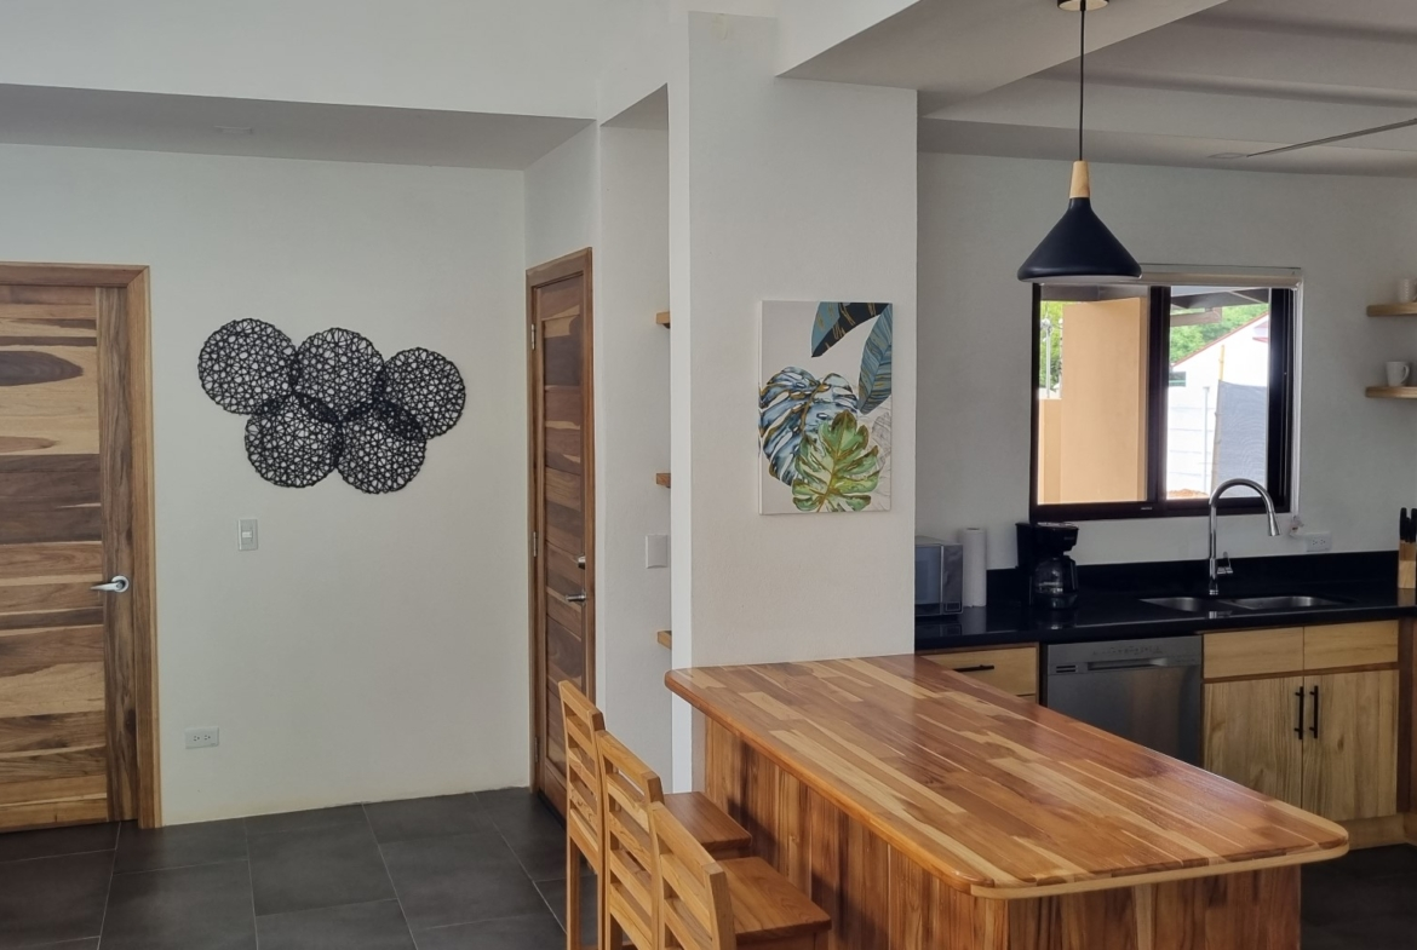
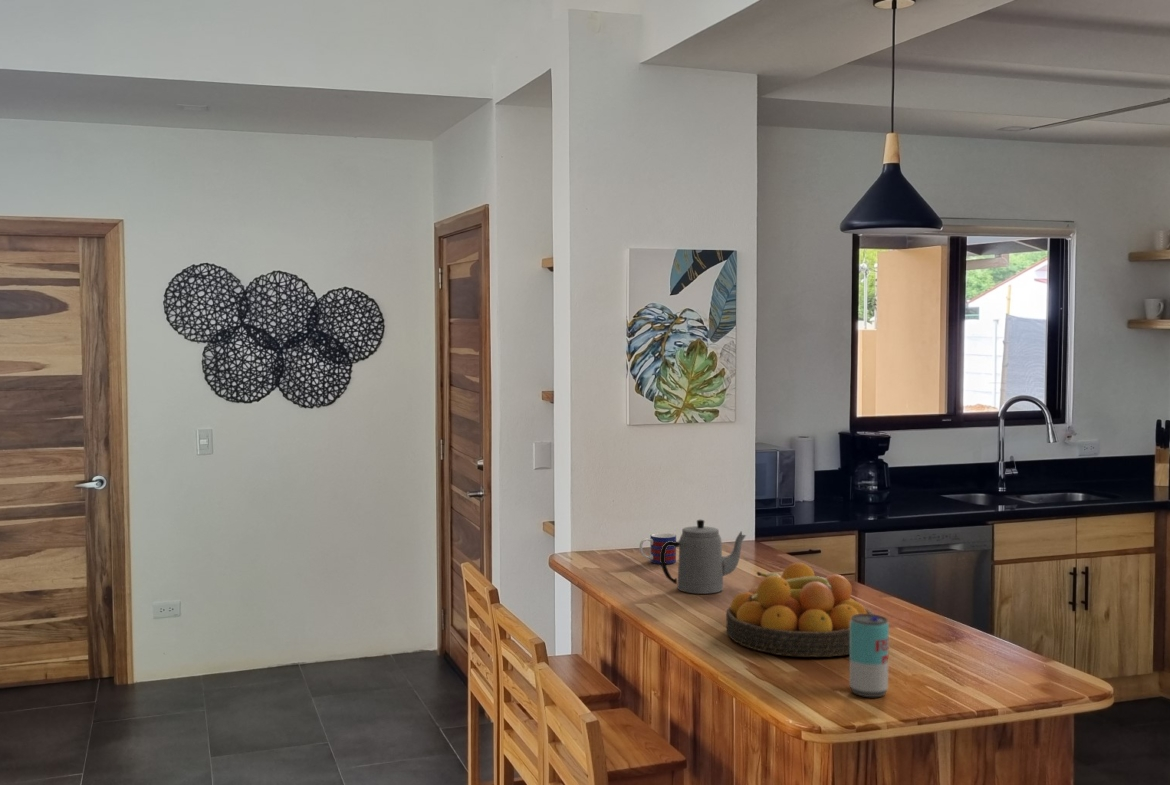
+ teapot (703, 554)
+ beverage can (868, 654)
+ fruit bowl (800, 603)
+ mug (657, 548)
